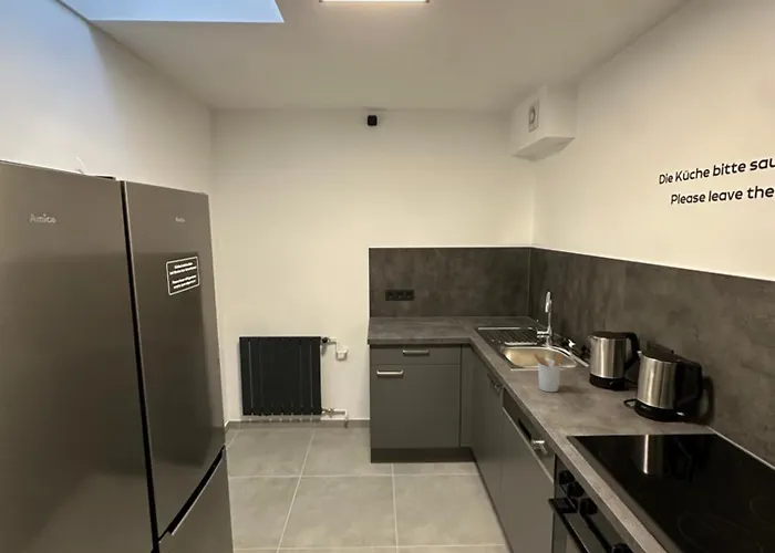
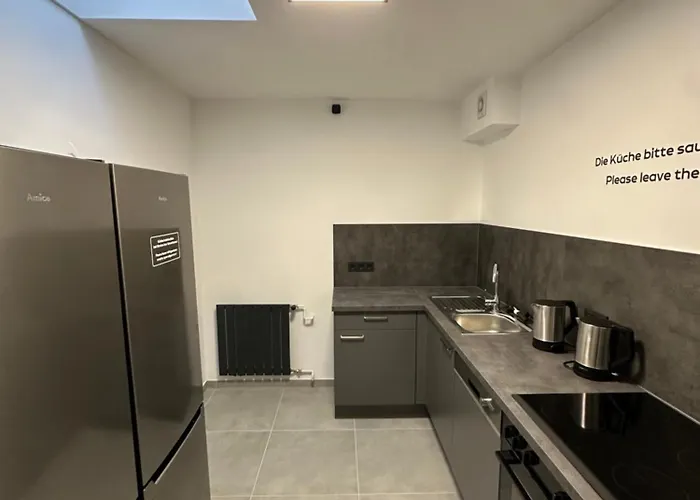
- utensil holder (545, 371)
